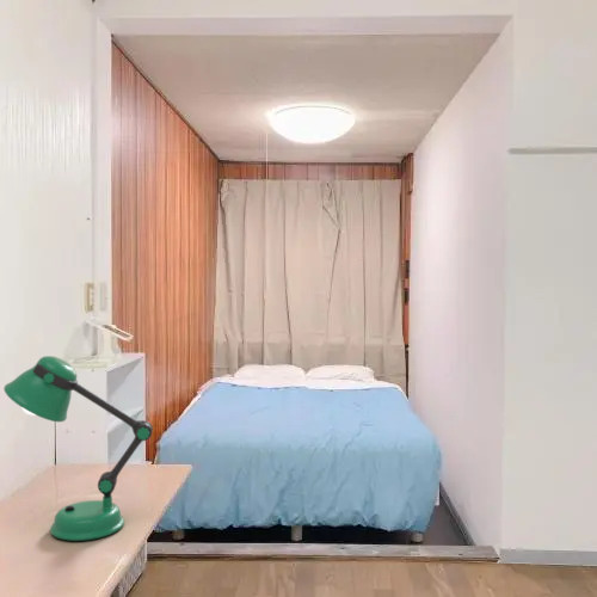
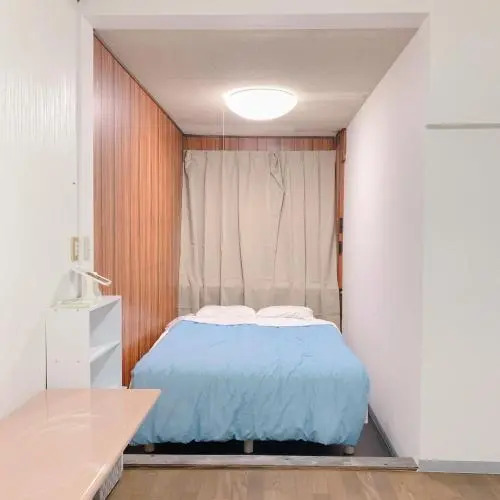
- desk lamp (63, 420)
